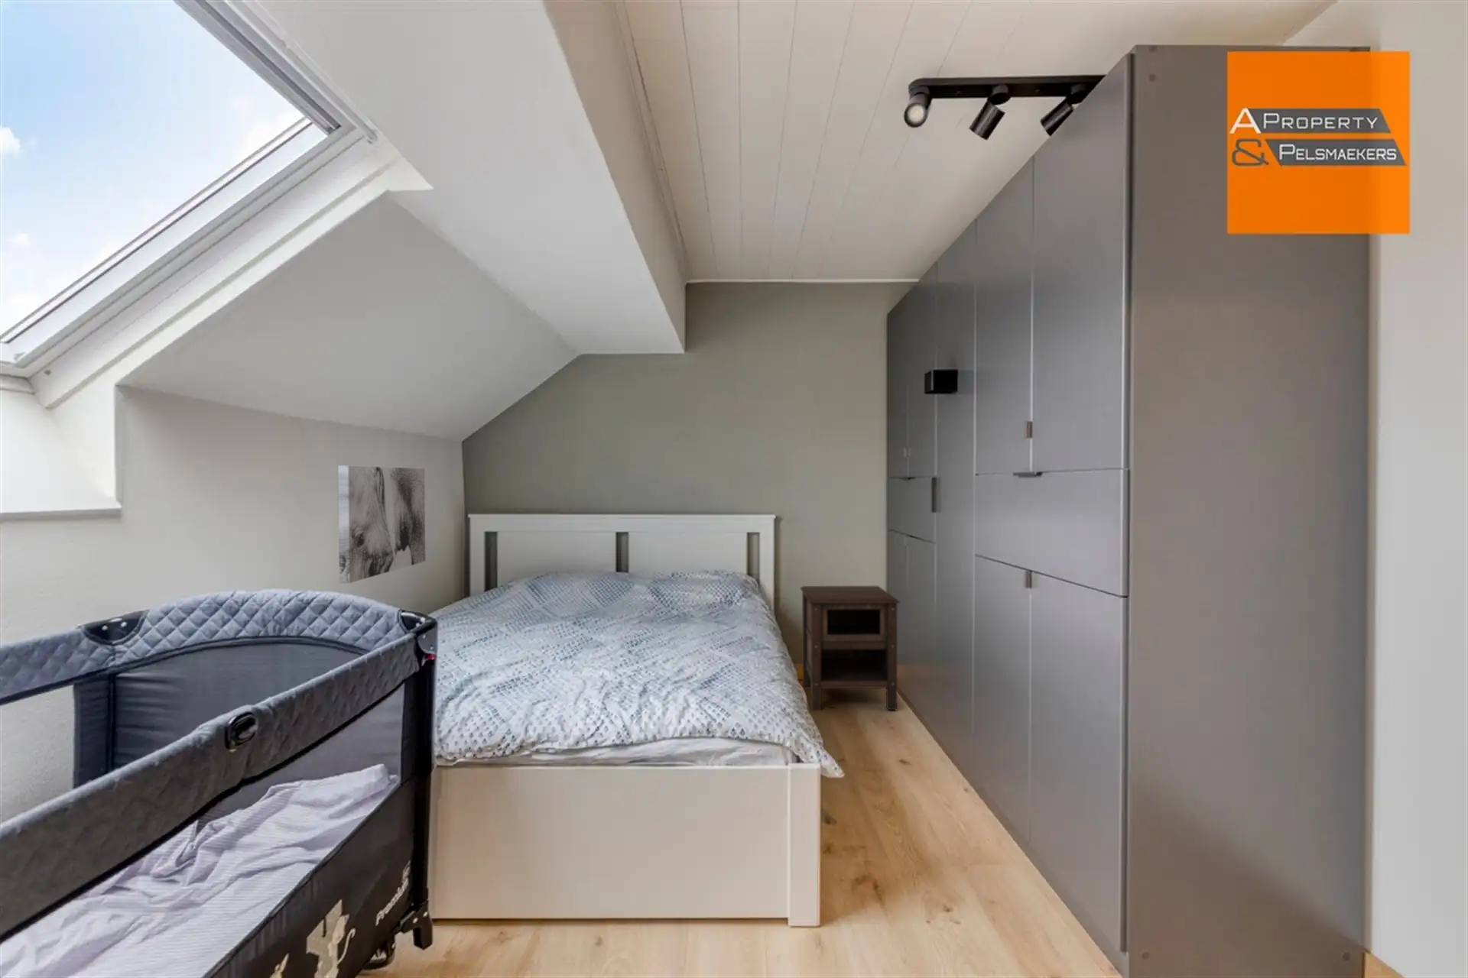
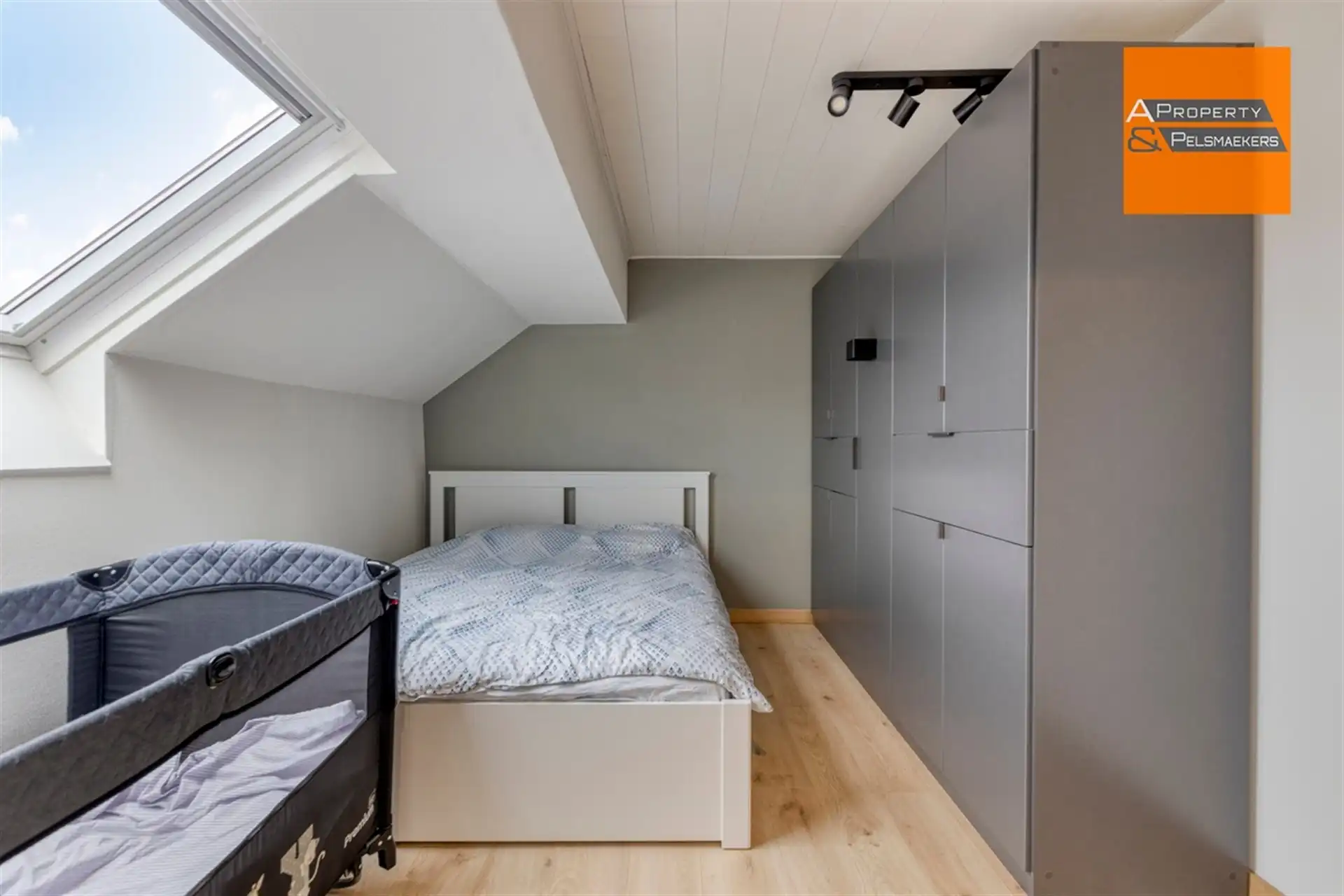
- wall art (387, 518)
- nightstand (847, 644)
